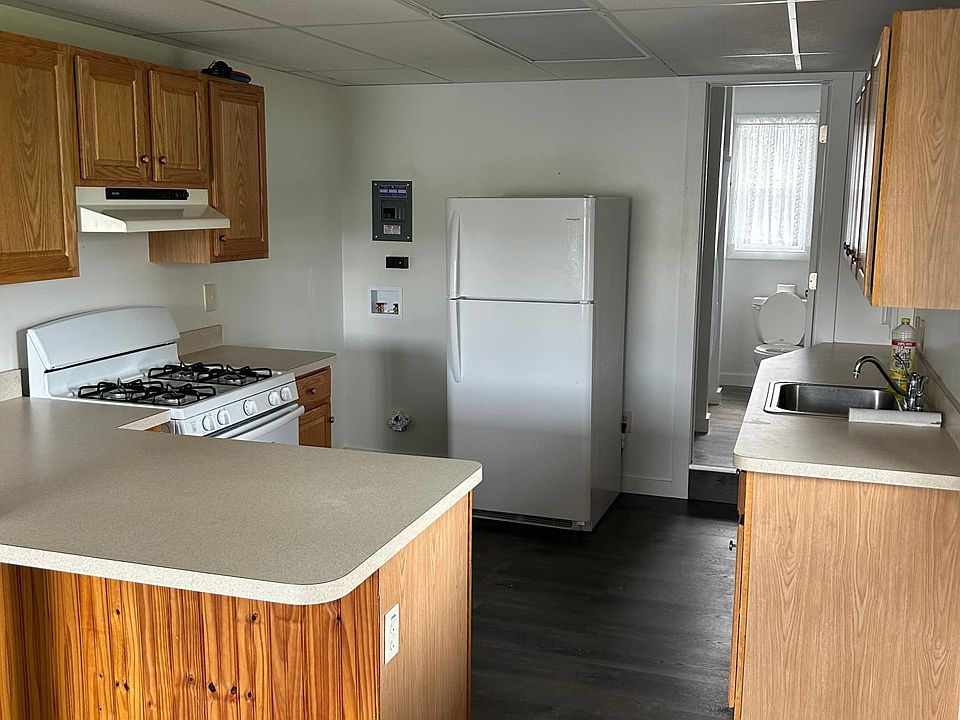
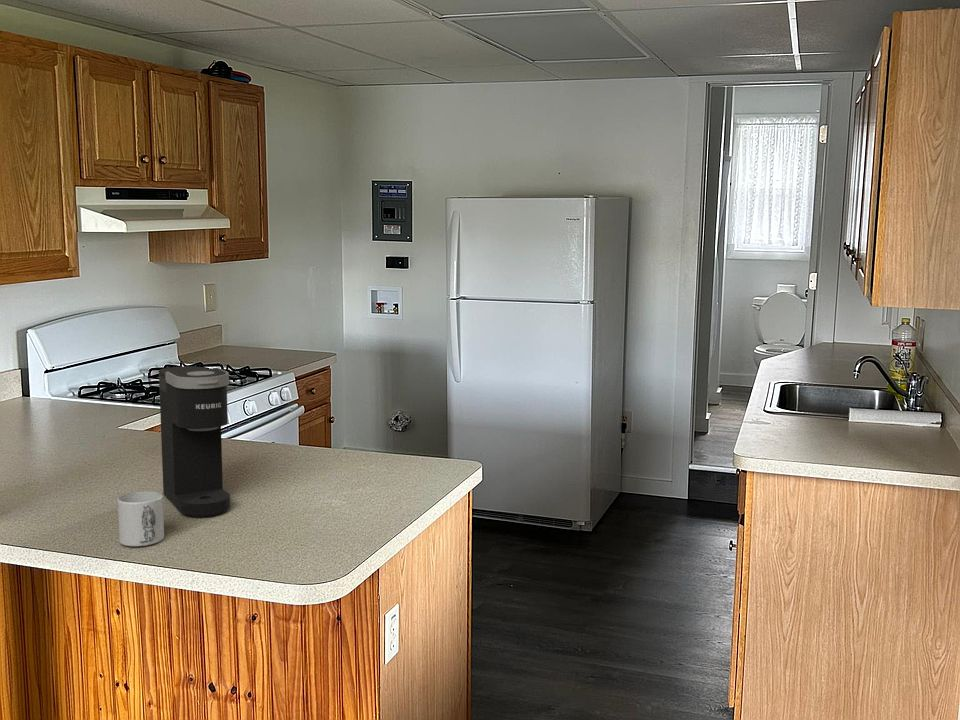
+ mug (137, 516)
+ coffee maker (194, 435)
